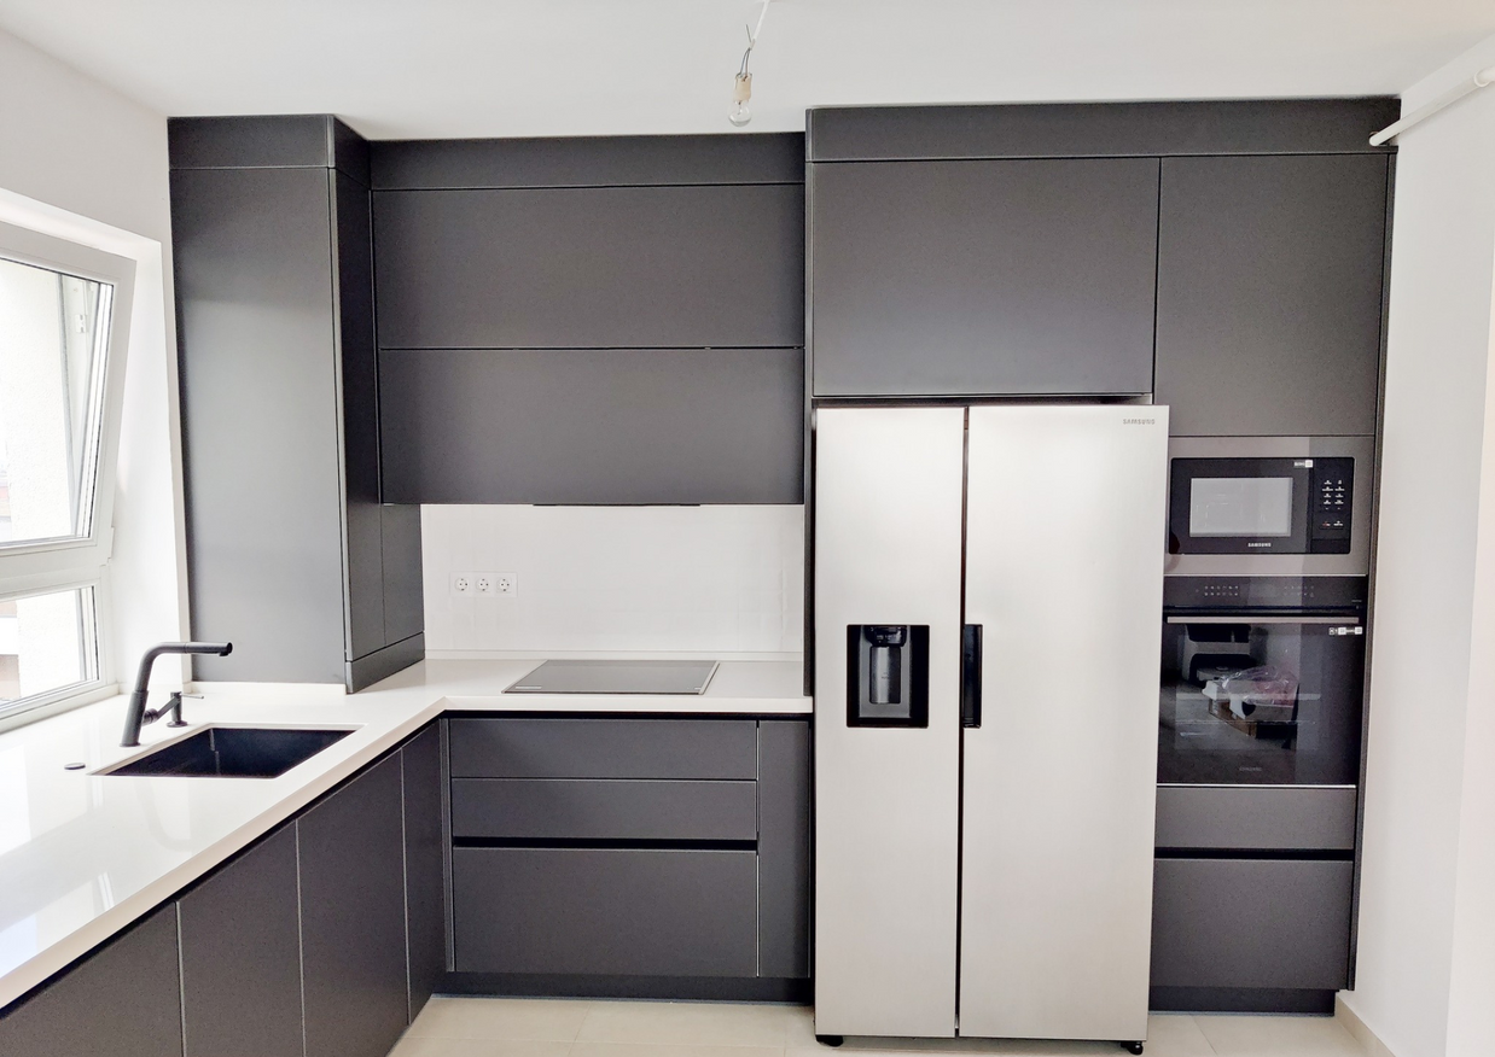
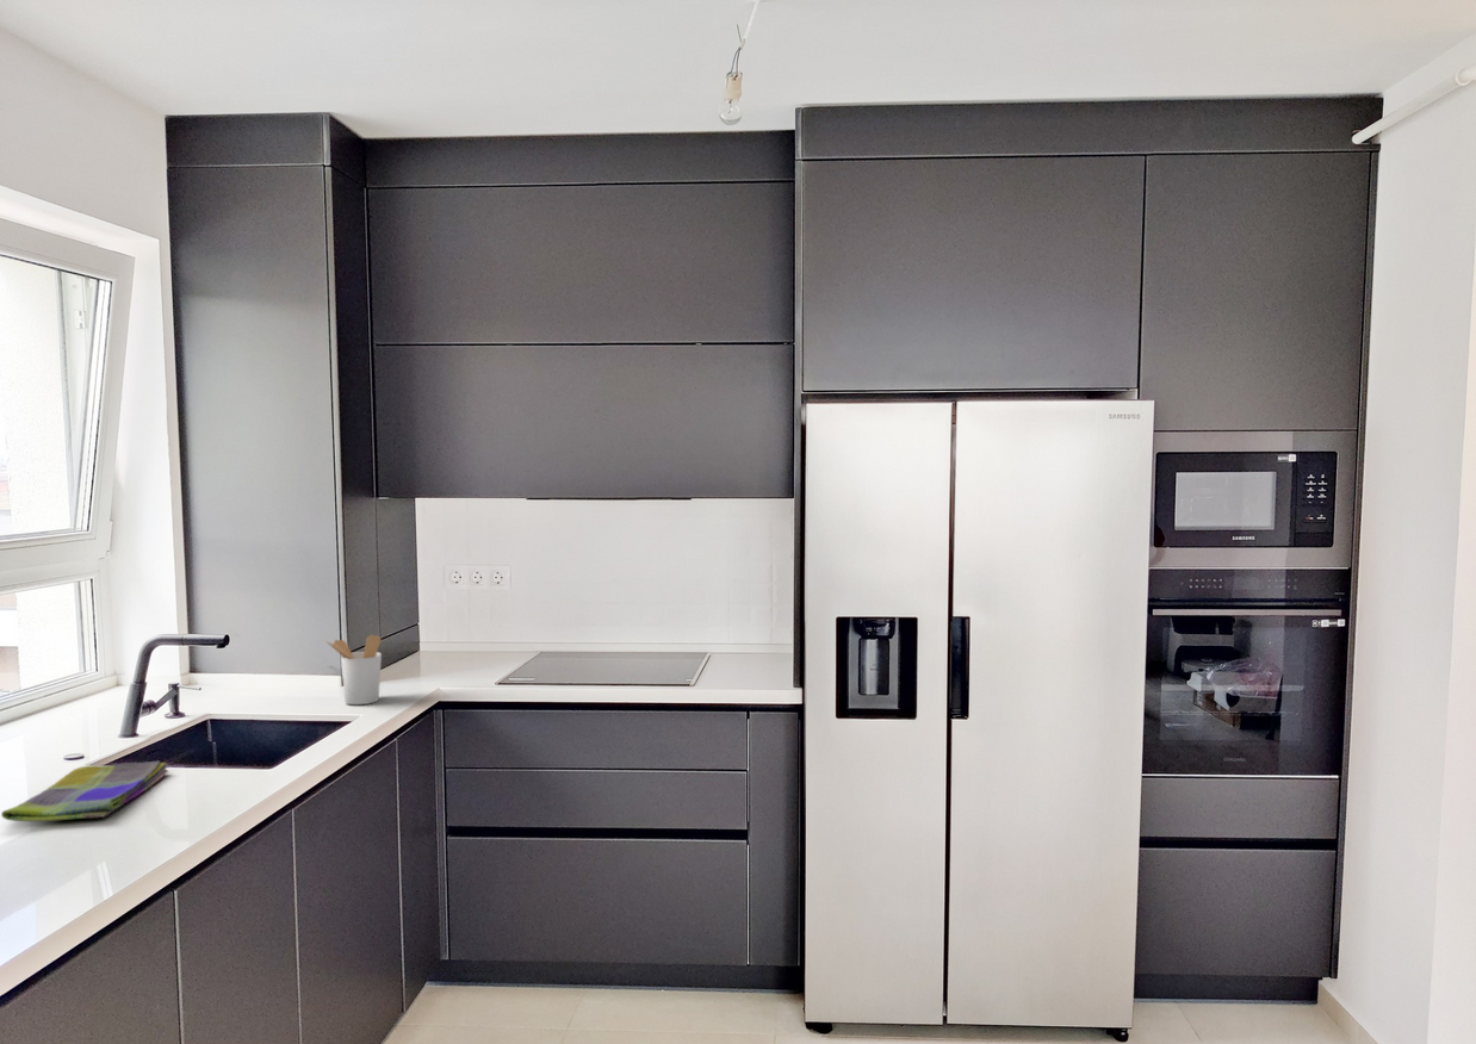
+ utensil holder (353, 669)
+ dish towel (91, 789)
